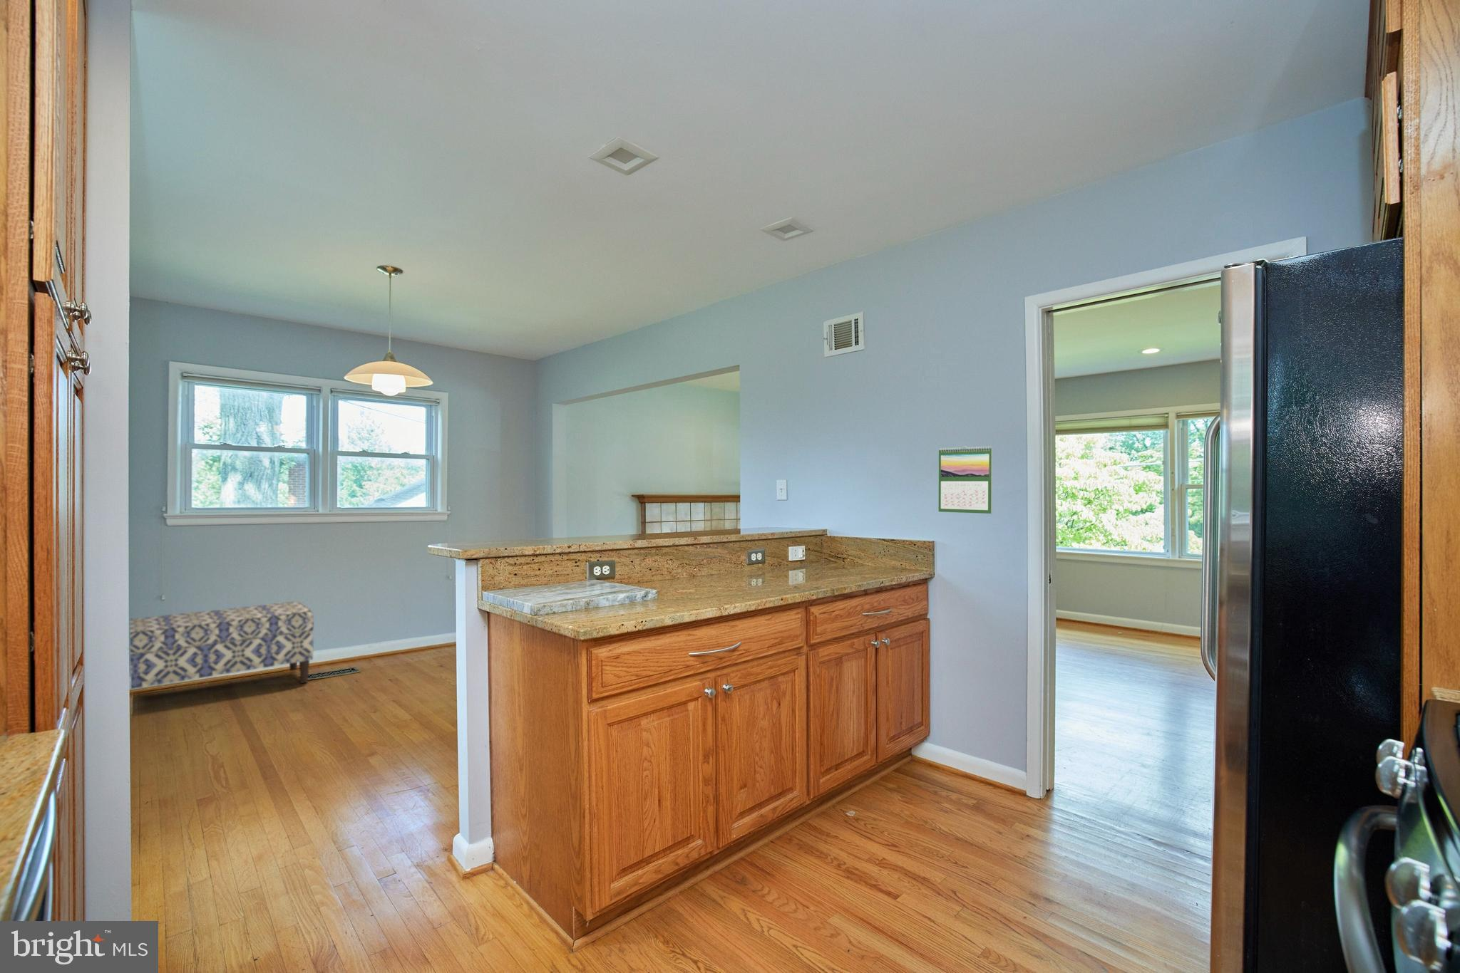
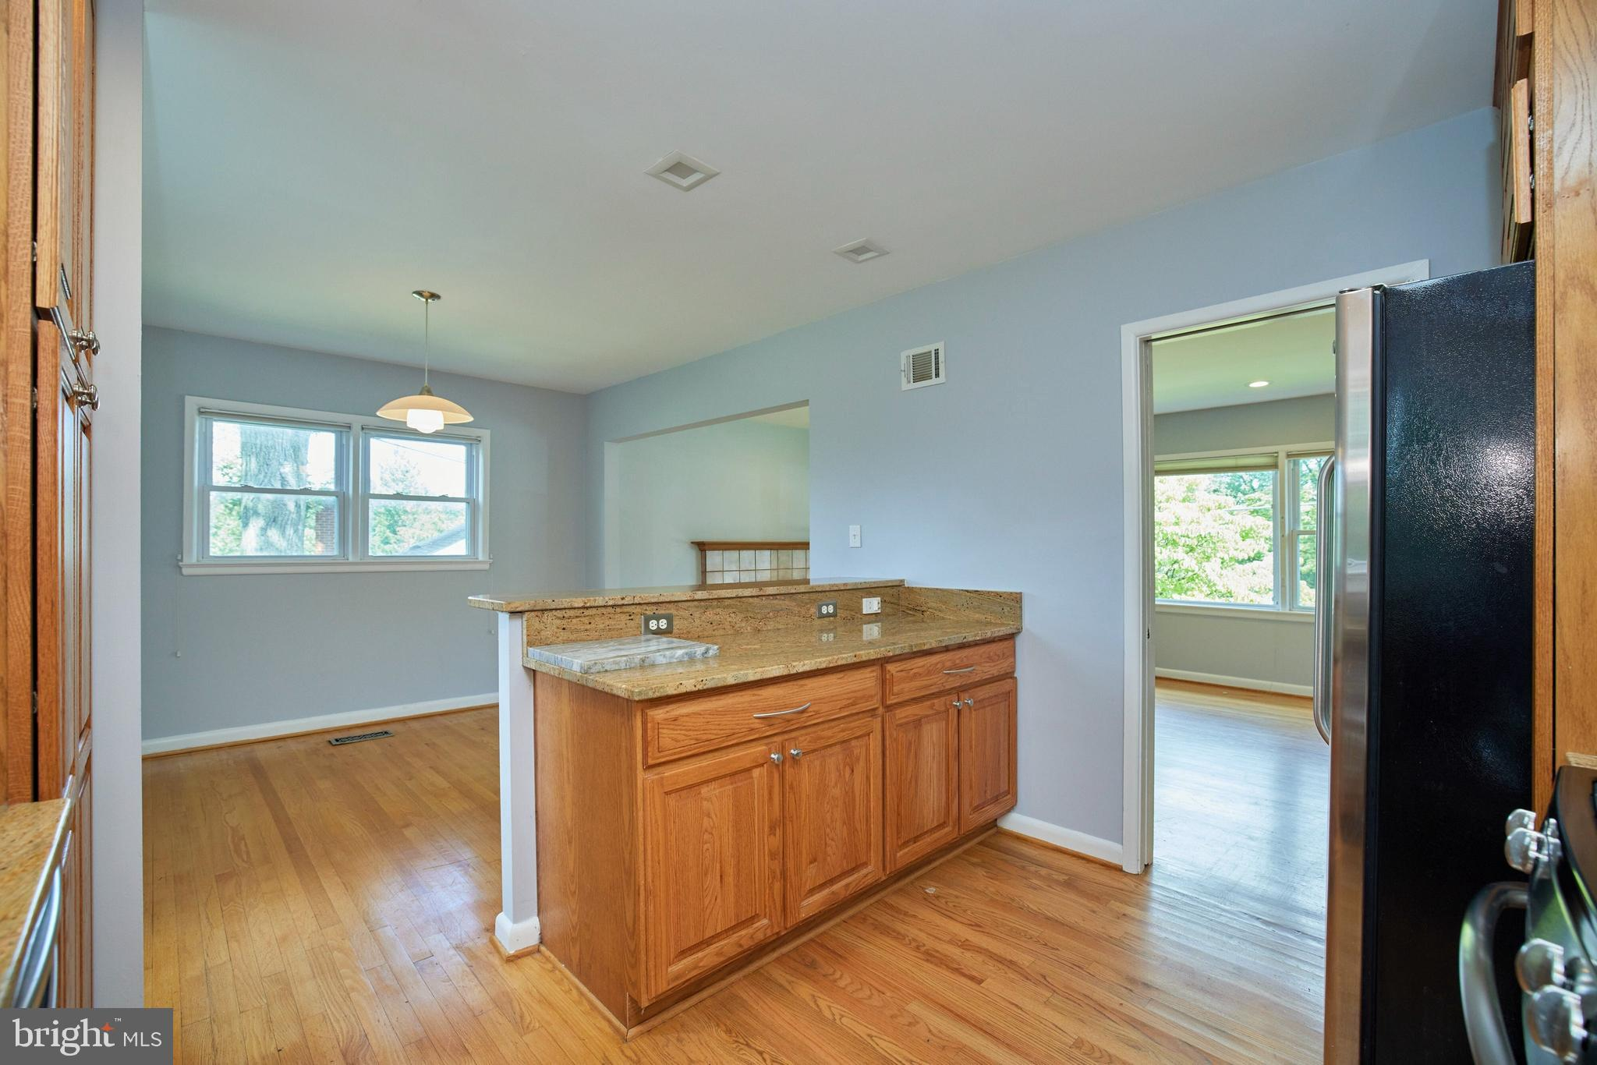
- bench (213, 653)
- calendar (965, 479)
